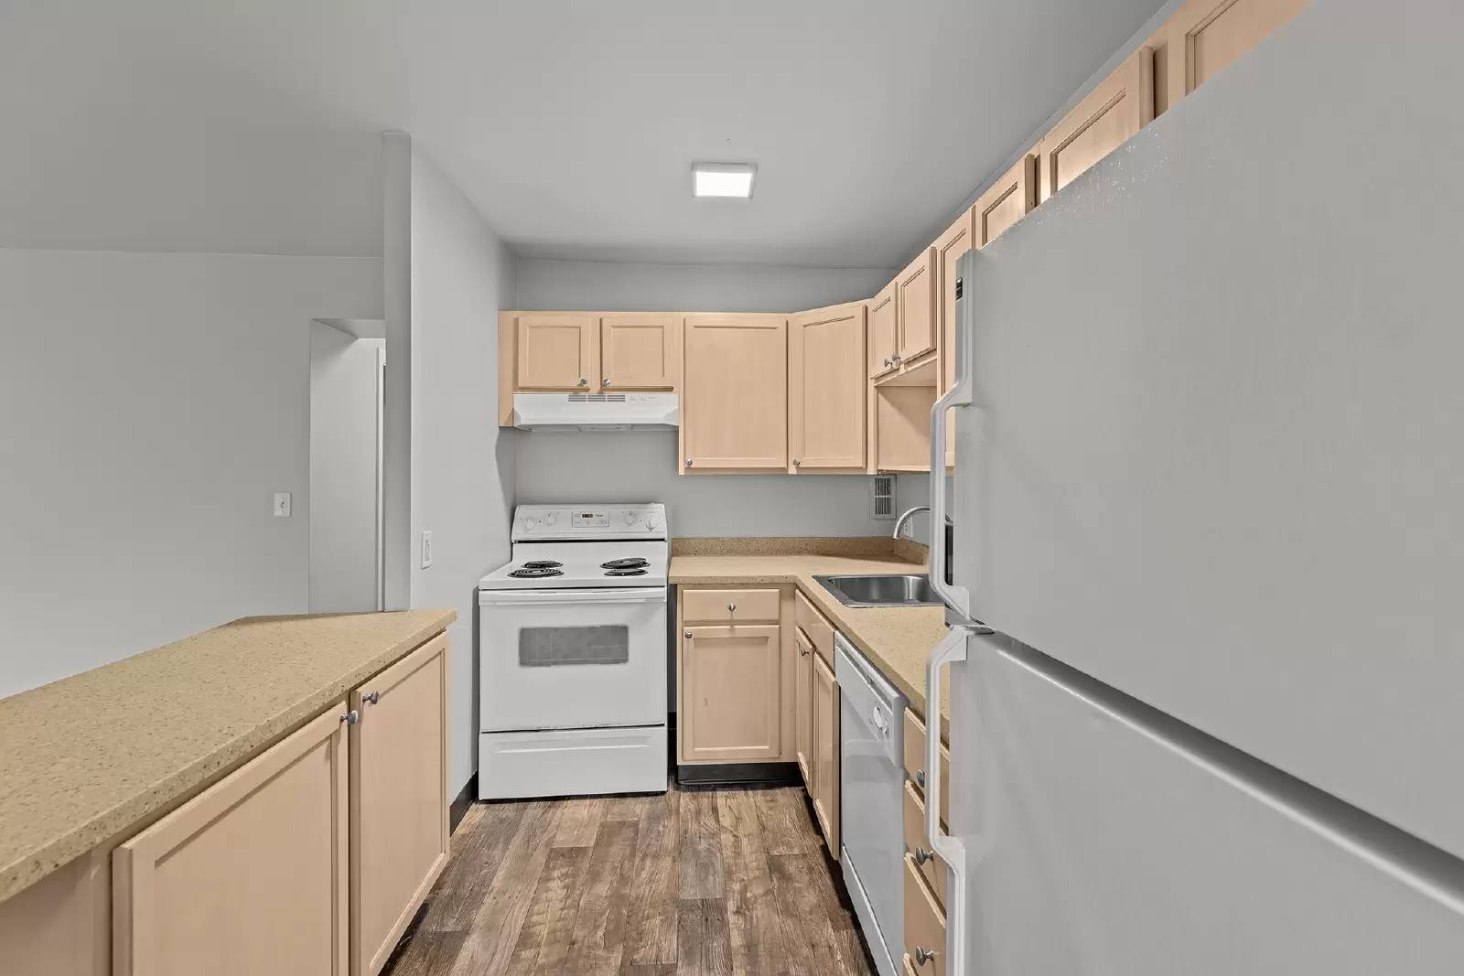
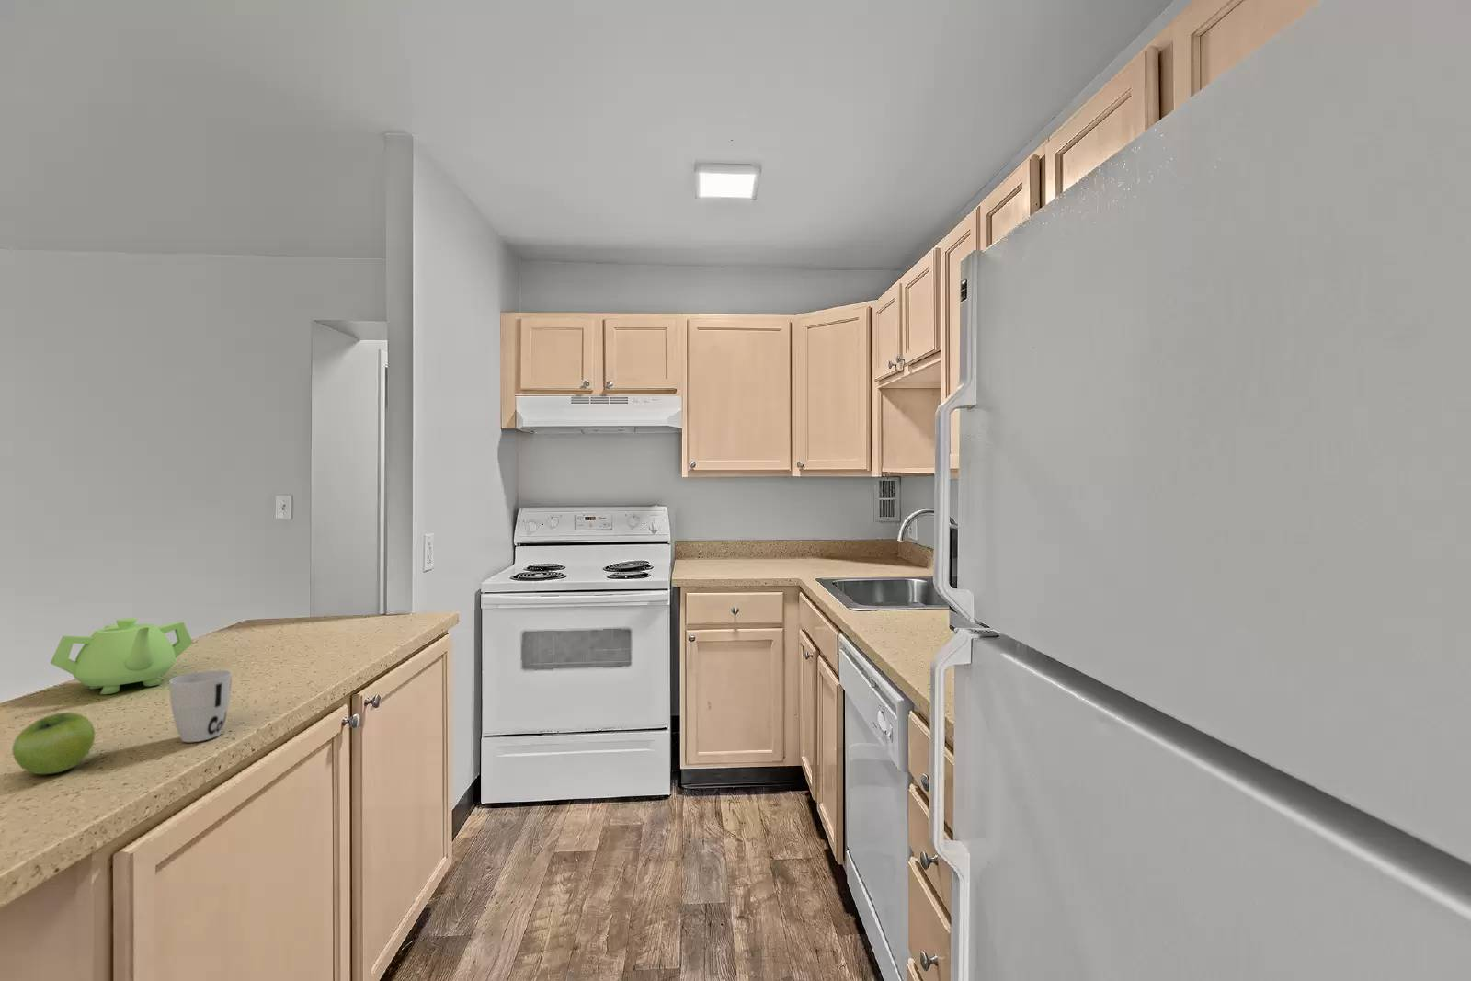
+ fruit (55, 743)
+ teapot (127, 651)
+ cup (200, 706)
